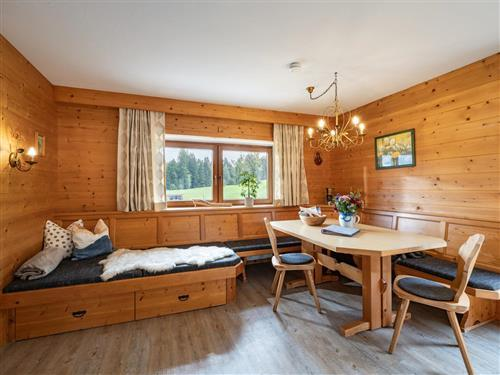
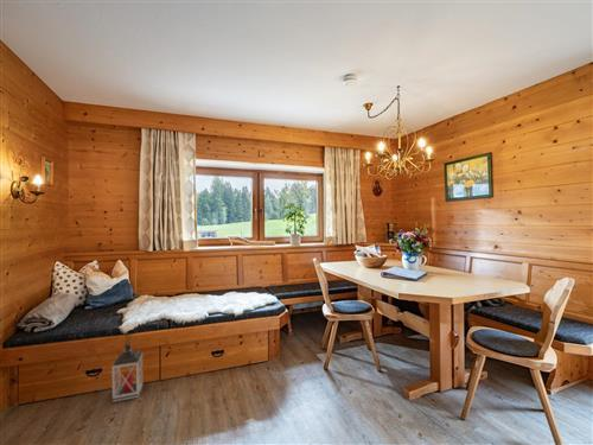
+ lantern (127, 363)
